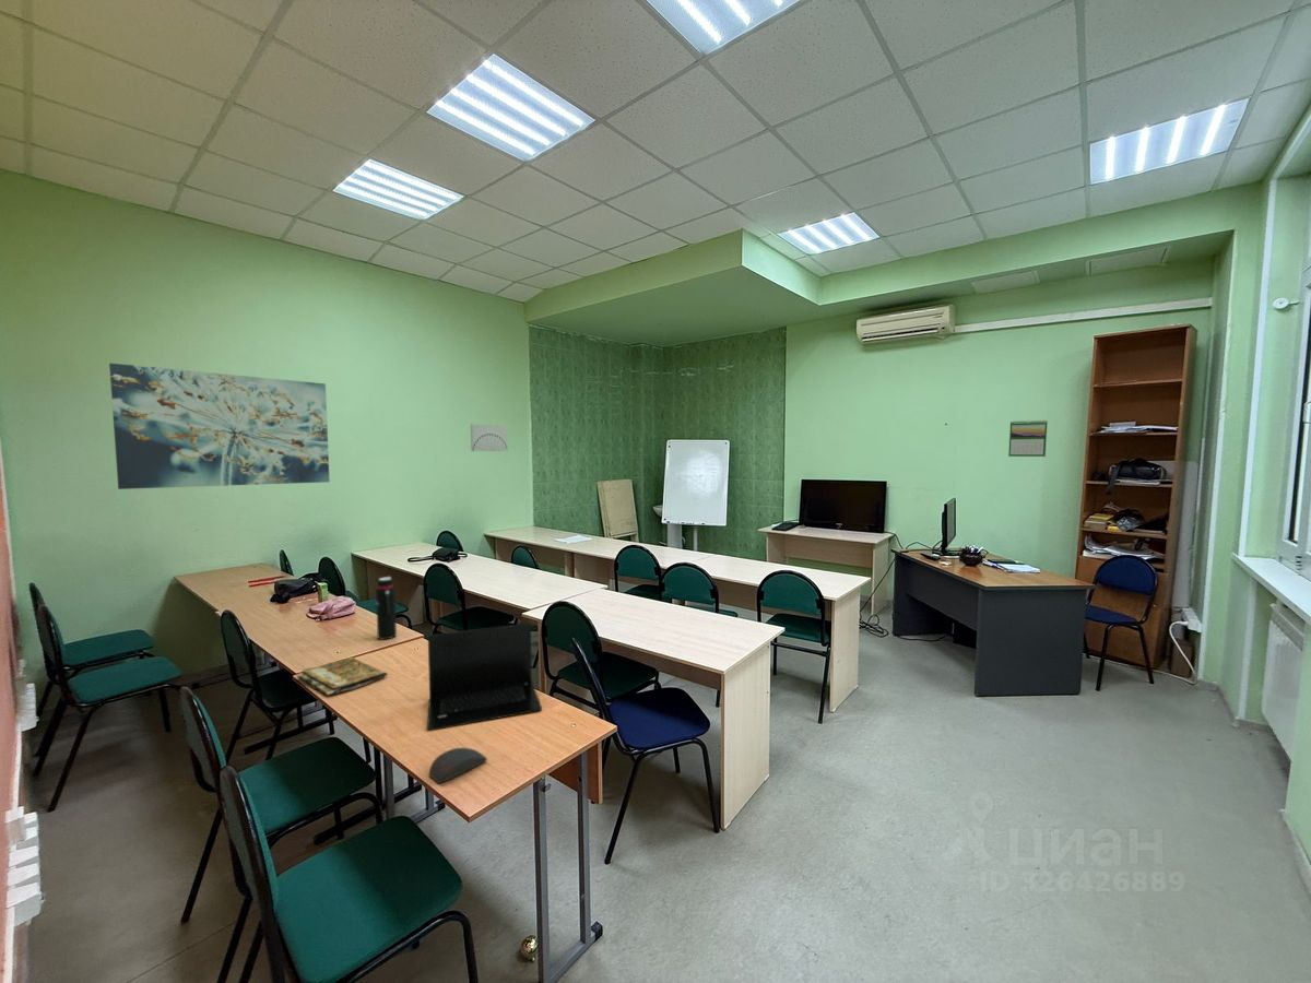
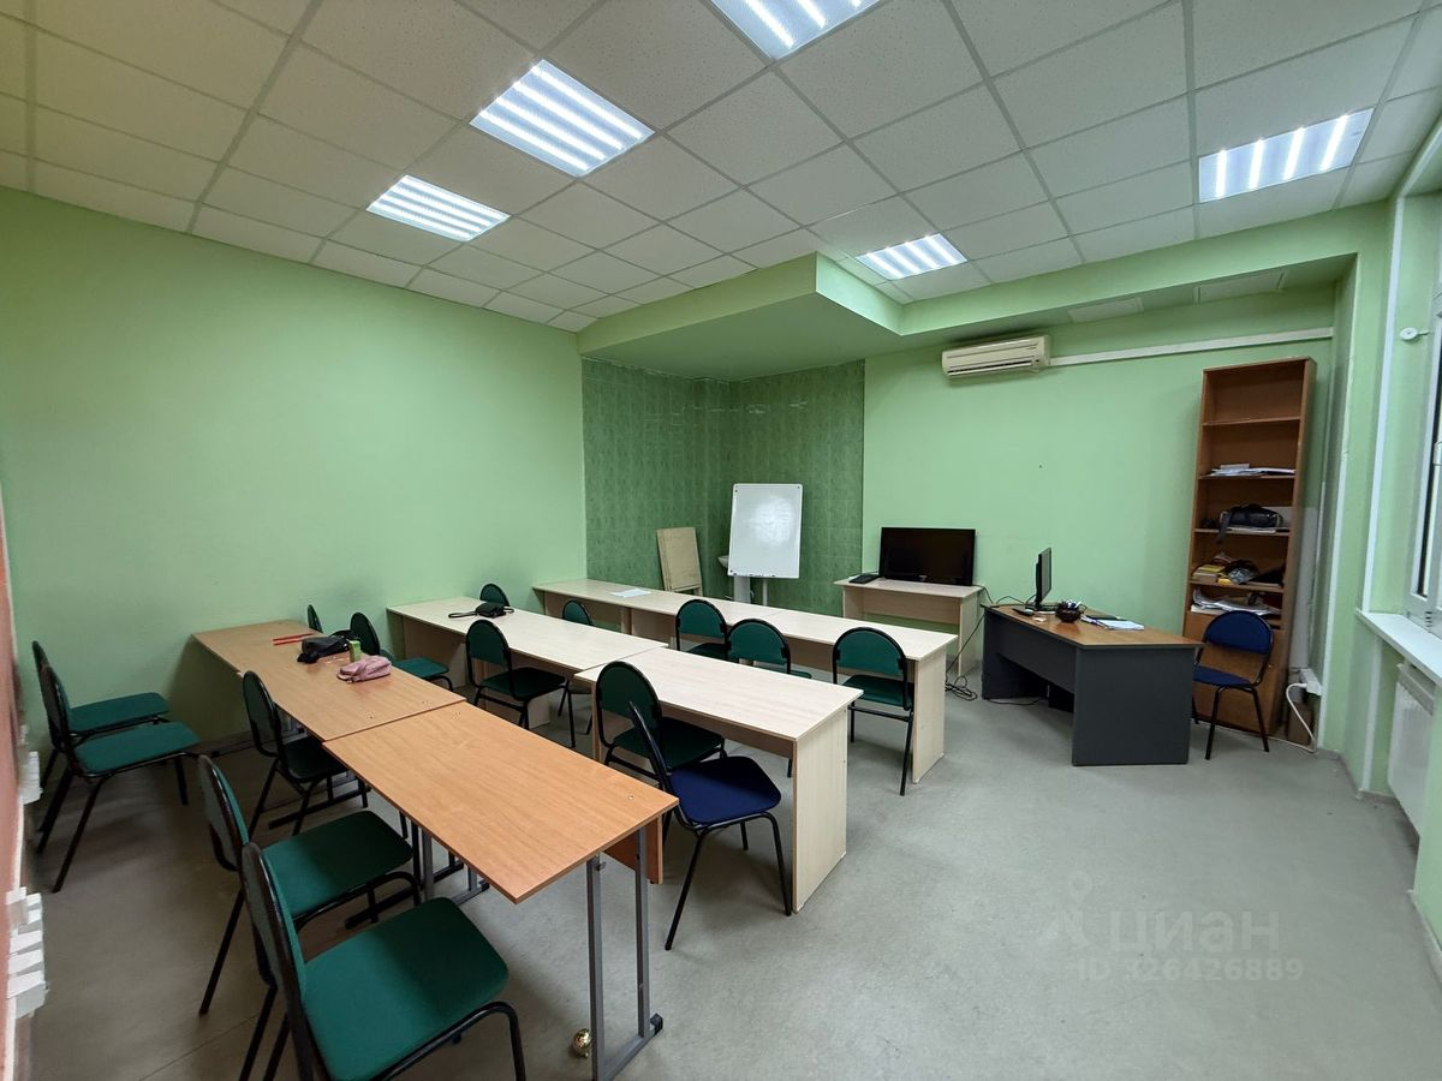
- wall art (233, 430)
- wall art (488, 438)
- calendar (1027, 438)
- laptop (483, 672)
- computer mouse (458, 760)
- book (342, 674)
- water bottle (386, 607)
